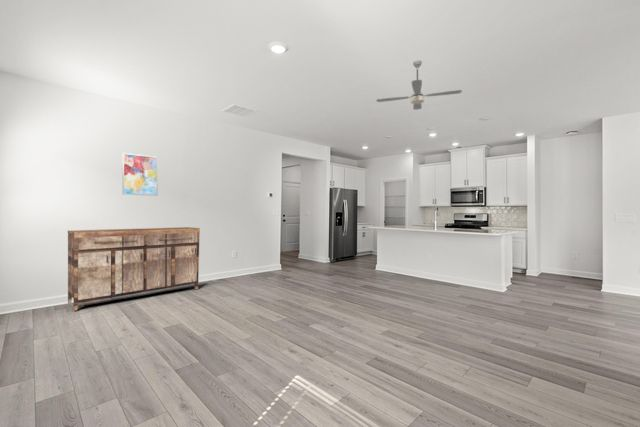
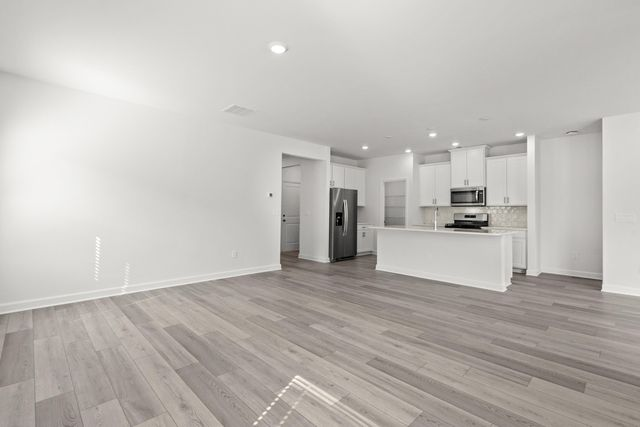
- wall art (140, 175)
- ceiling fan (417, 82)
- sideboard (139, 262)
